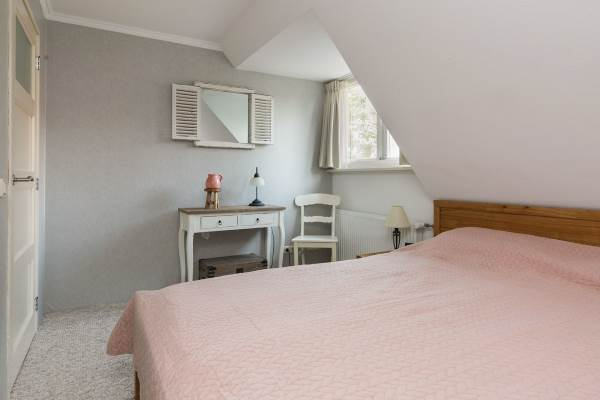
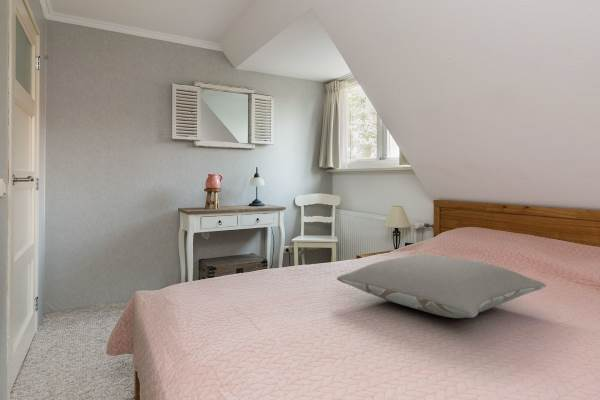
+ pillow (436, 281)
